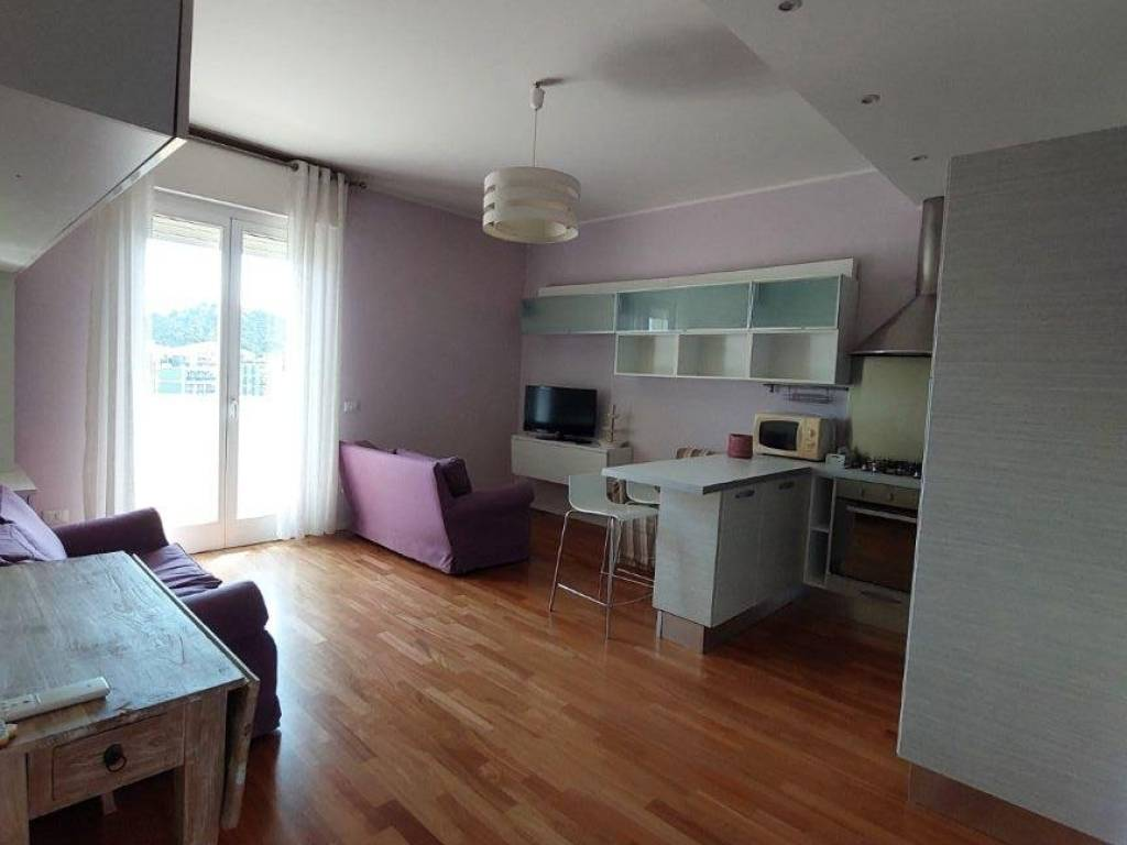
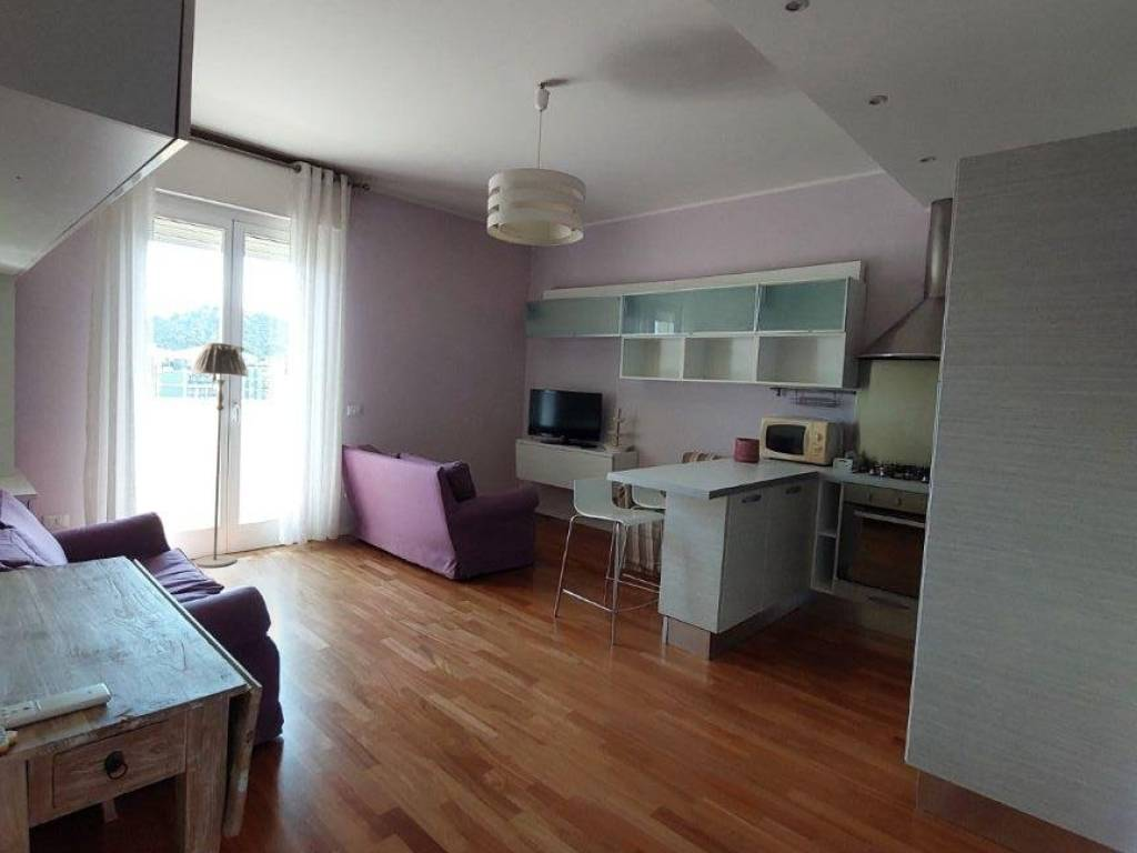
+ floor lamp (218, 453)
